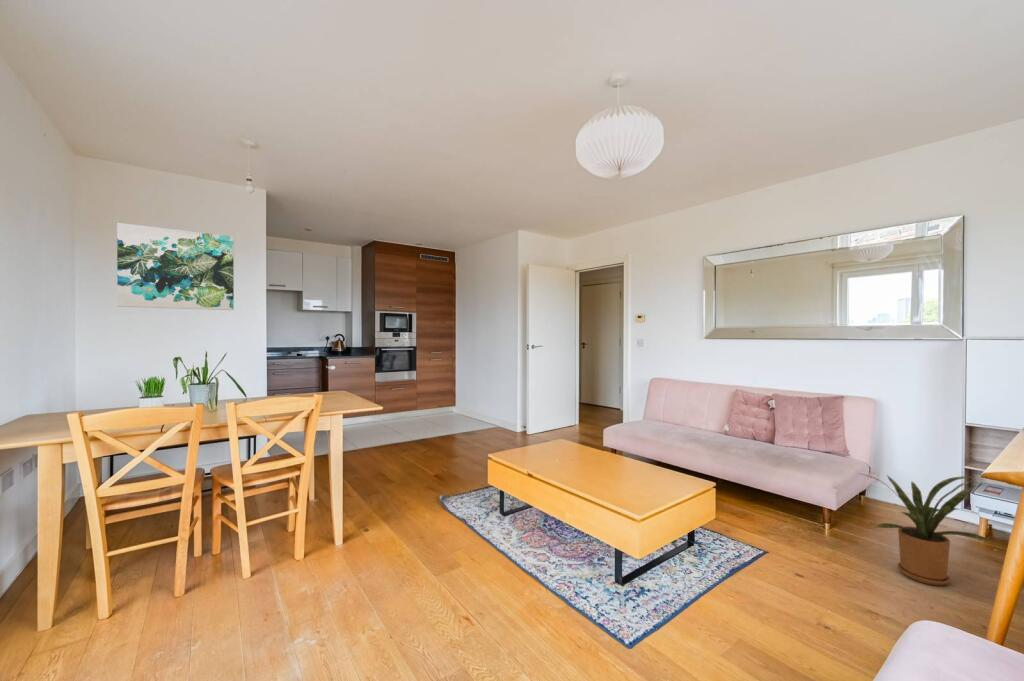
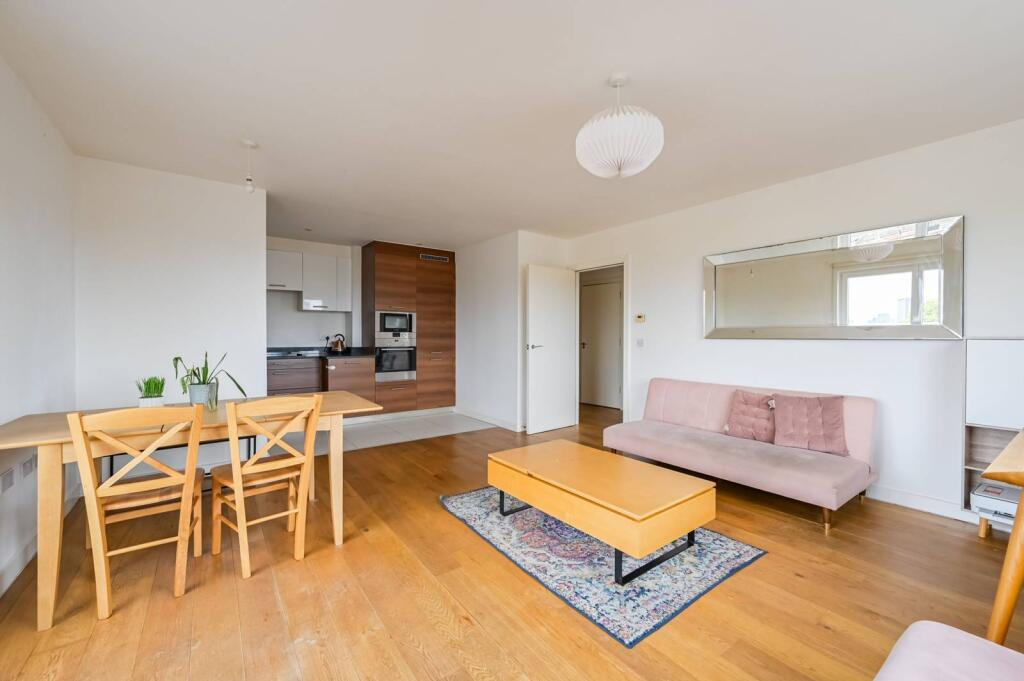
- house plant (922, 520)
- wall art (179, 269)
